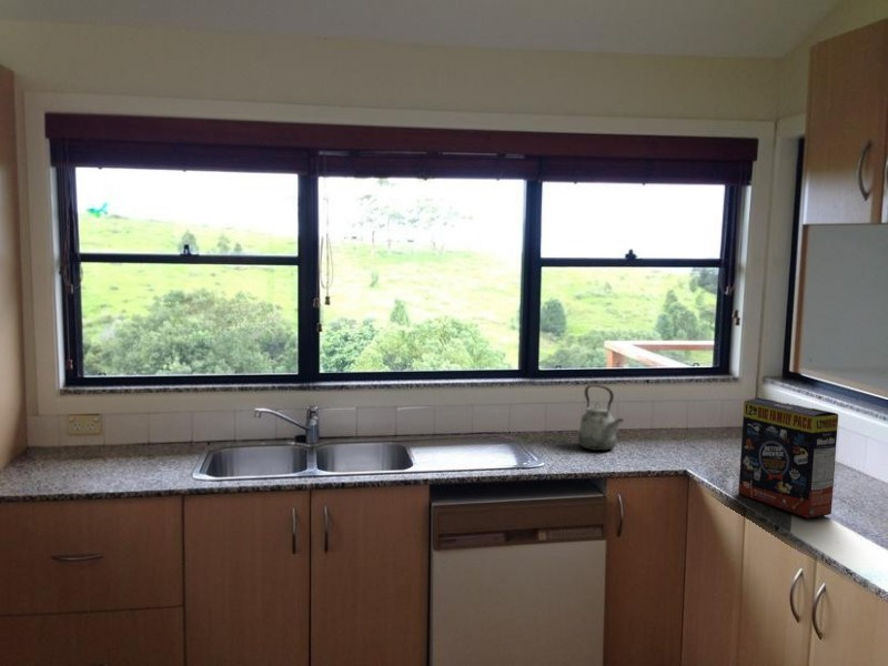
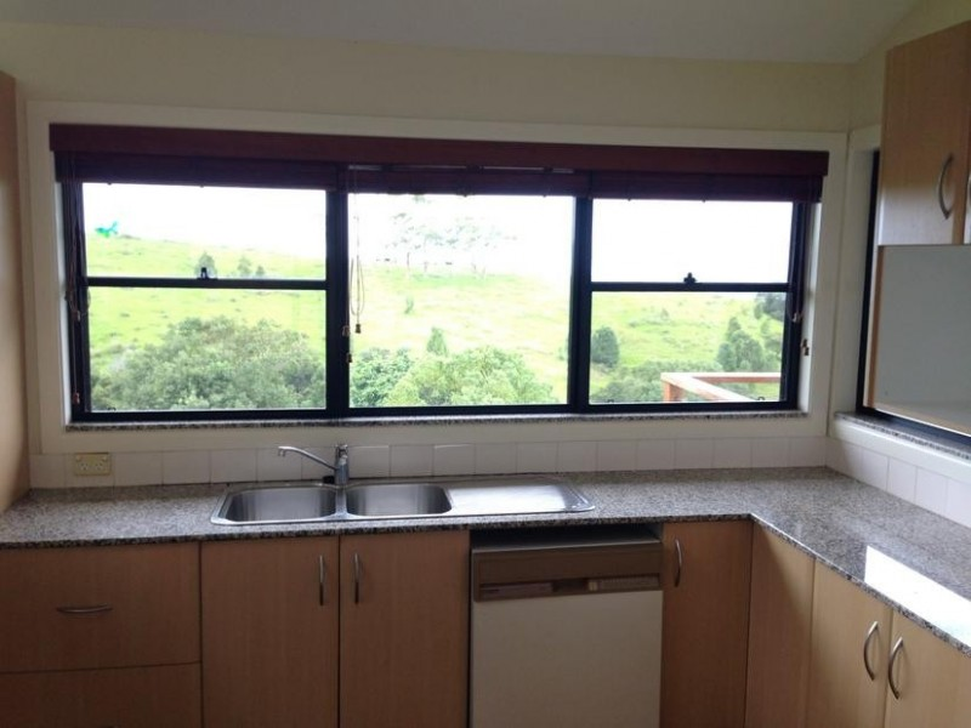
- cereal box (786, 454)
- kettle (603, 417)
